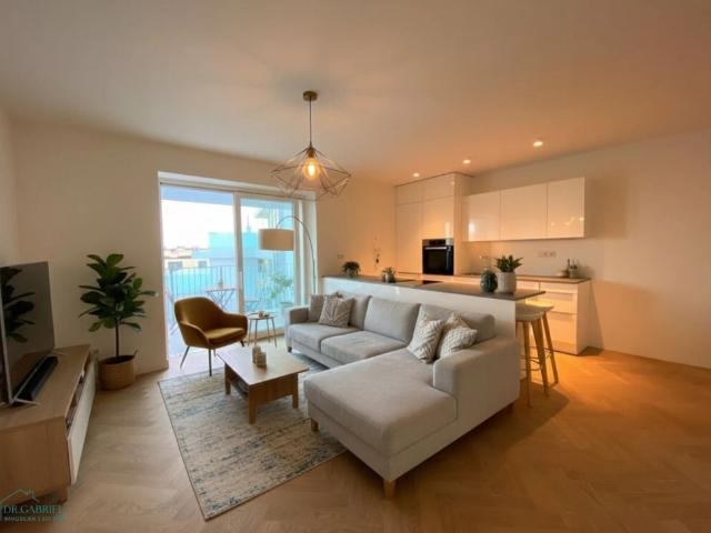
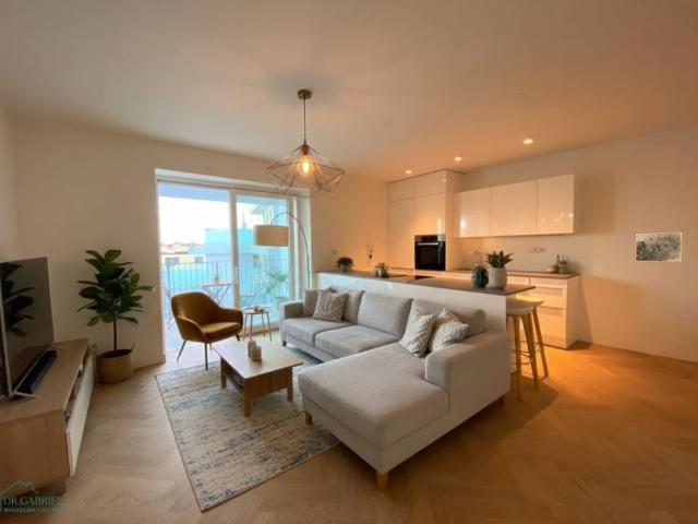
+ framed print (658, 247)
